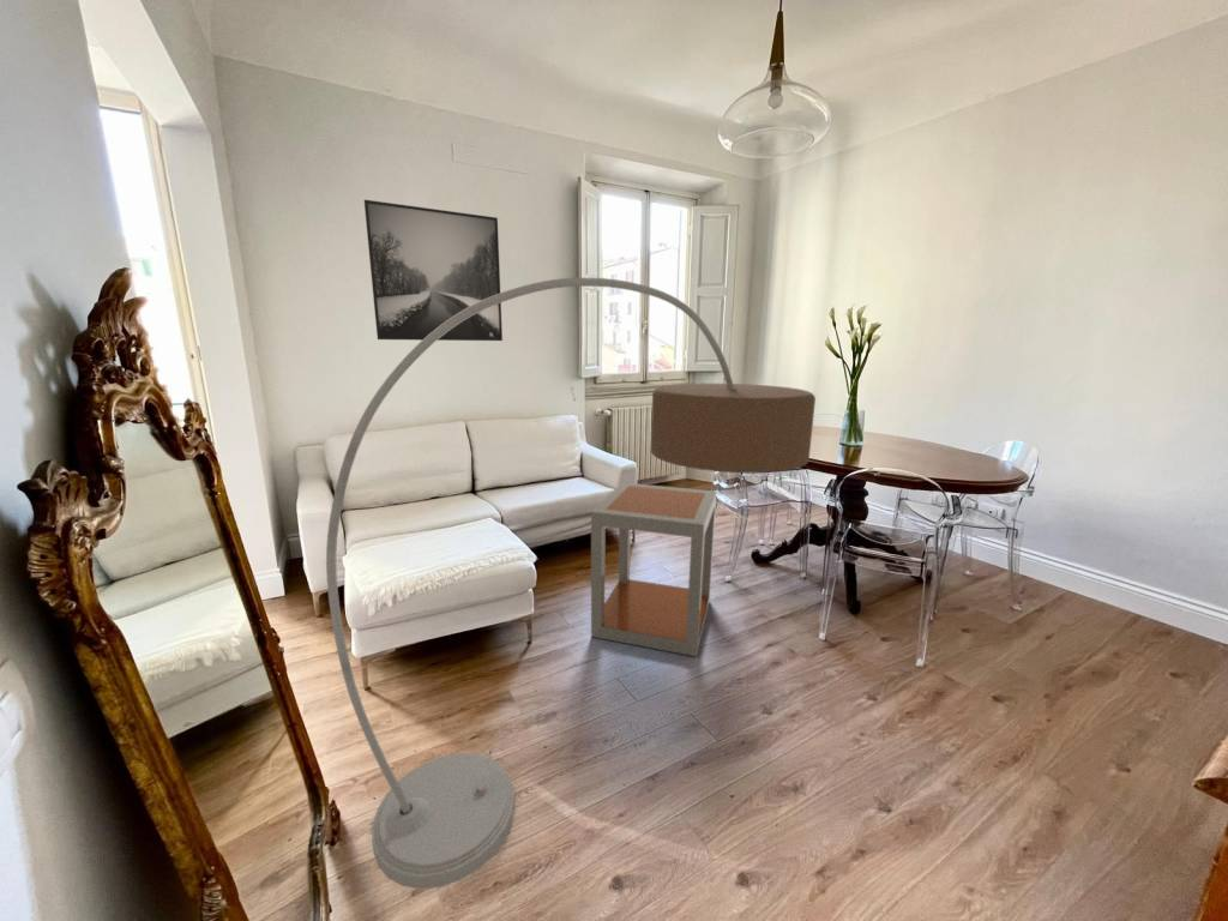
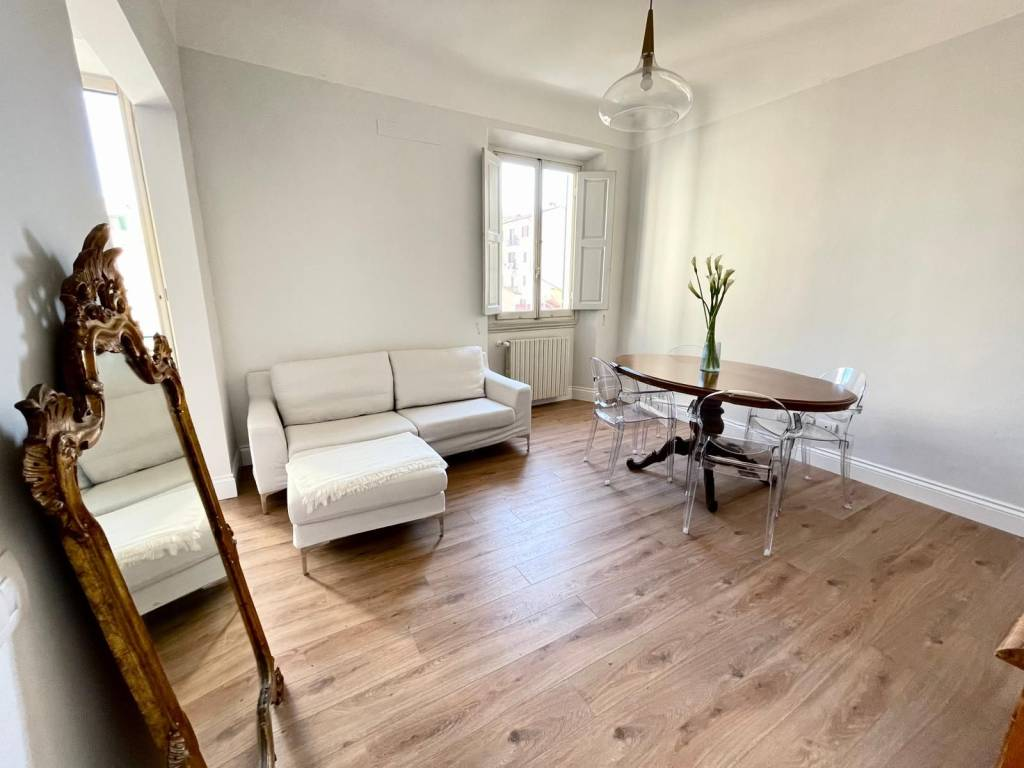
- side table (654, 583)
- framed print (439, 276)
- floor lamp (656, 457)
